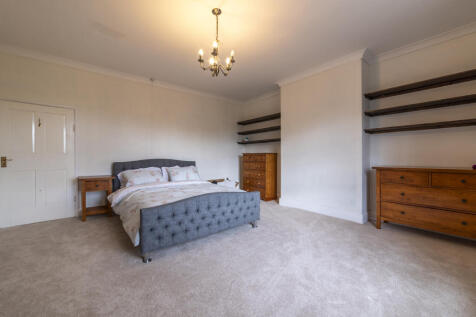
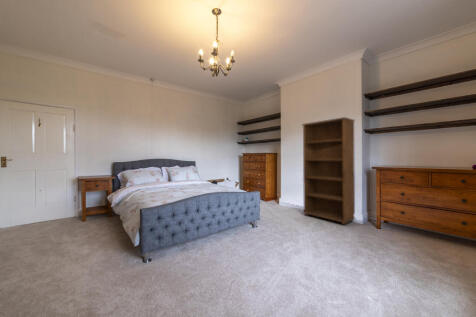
+ bookcase (327, 170)
